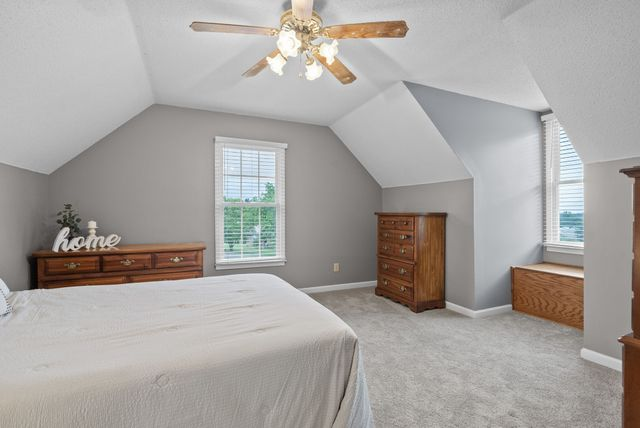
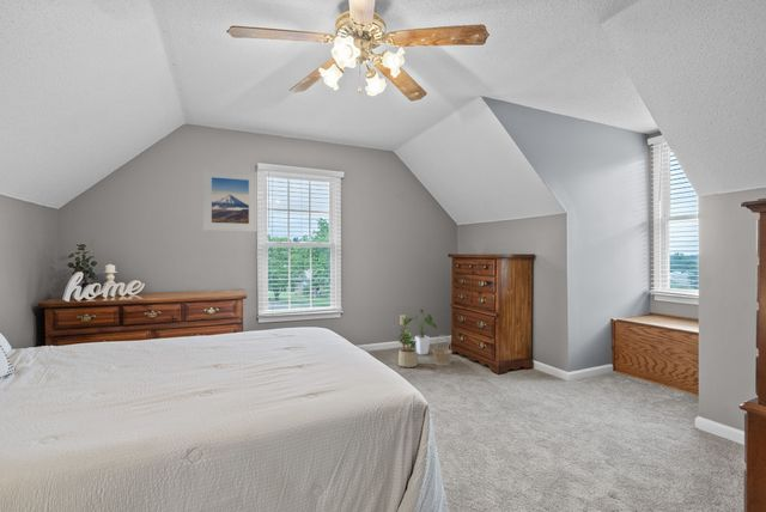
+ potted plant (408, 341)
+ house plant (420, 331)
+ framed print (230, 201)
+ basket (442, 348)
